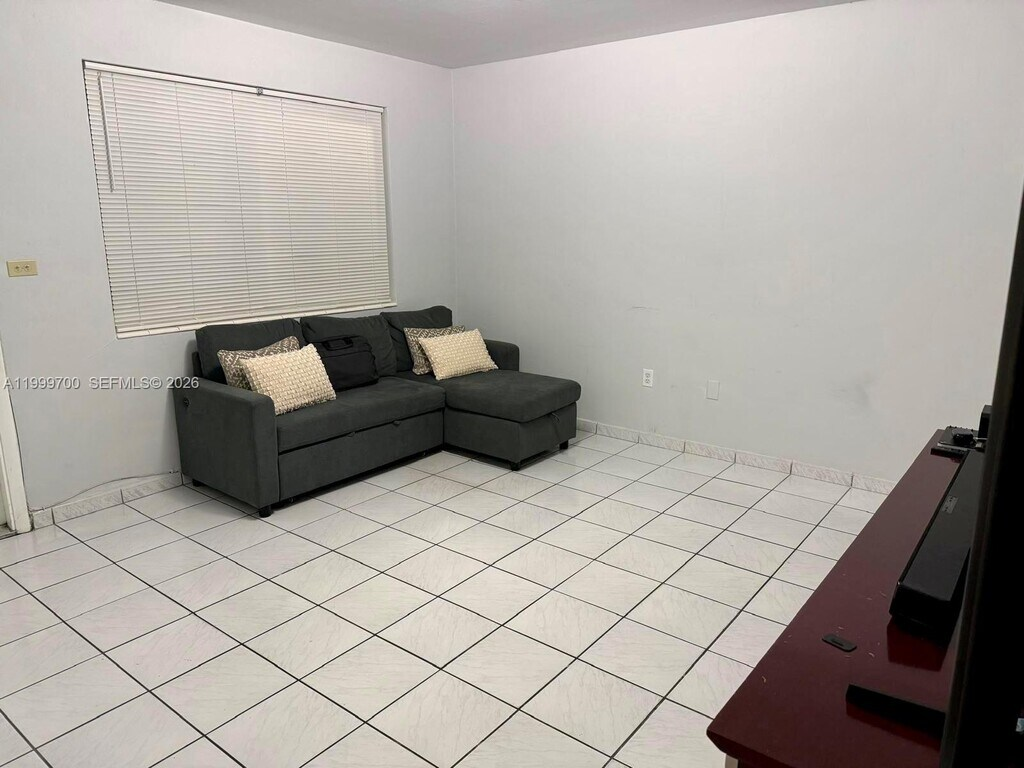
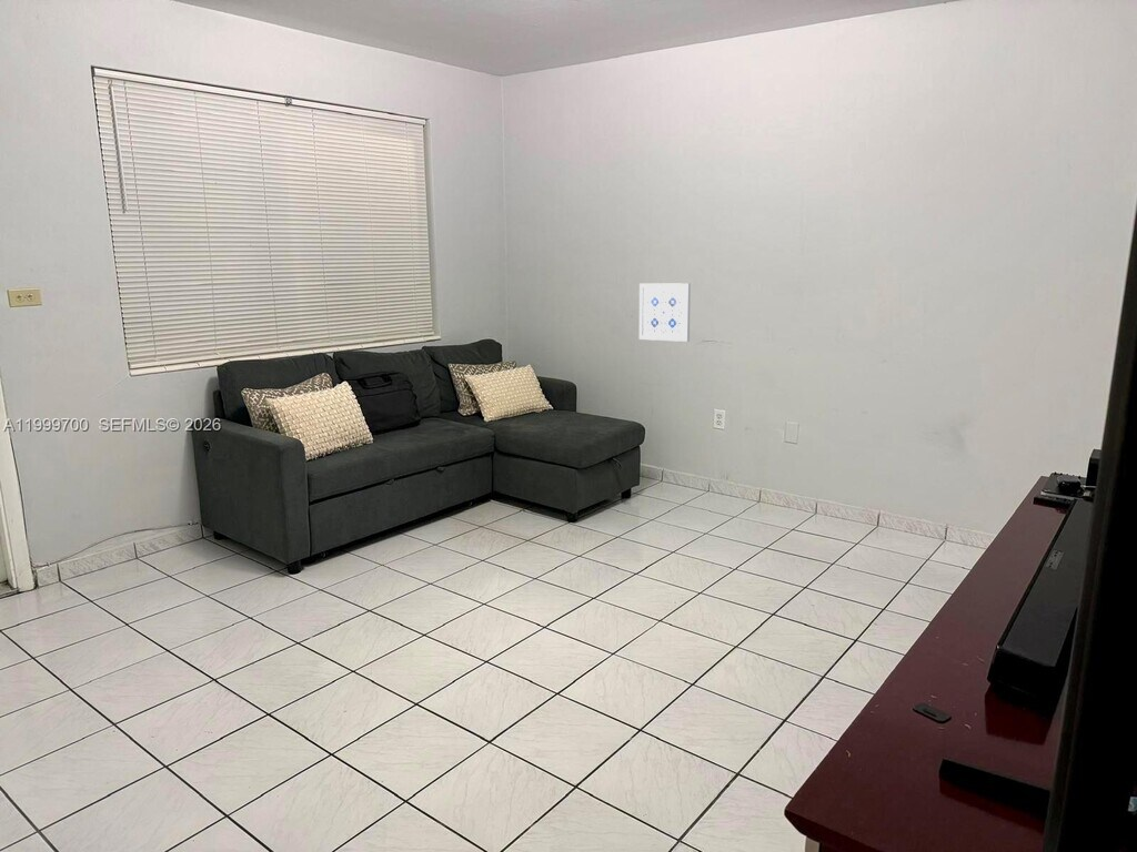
+ wall art (664, 312)
